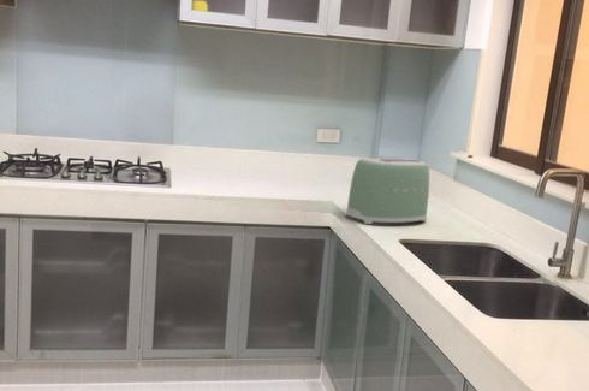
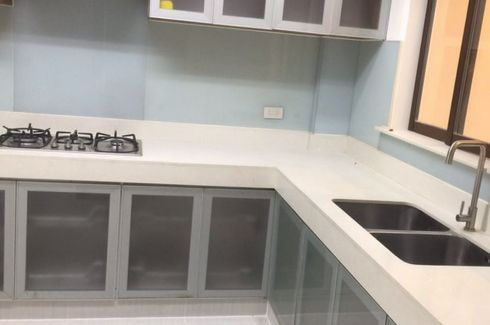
- toaster (389, 188)
